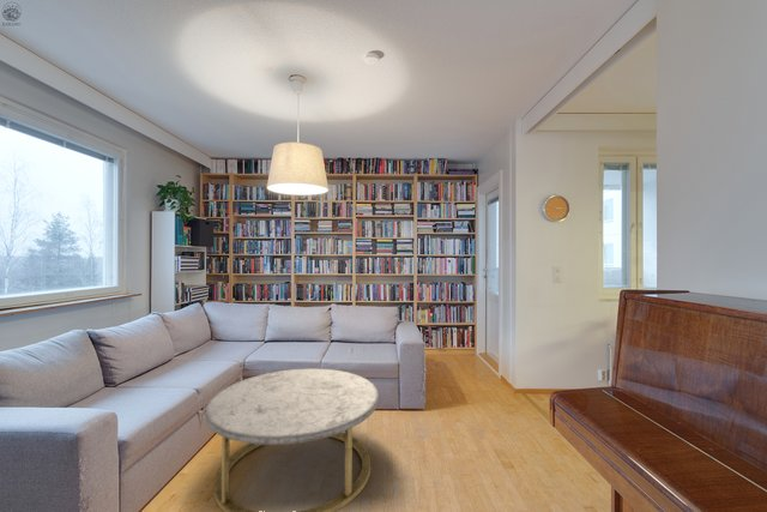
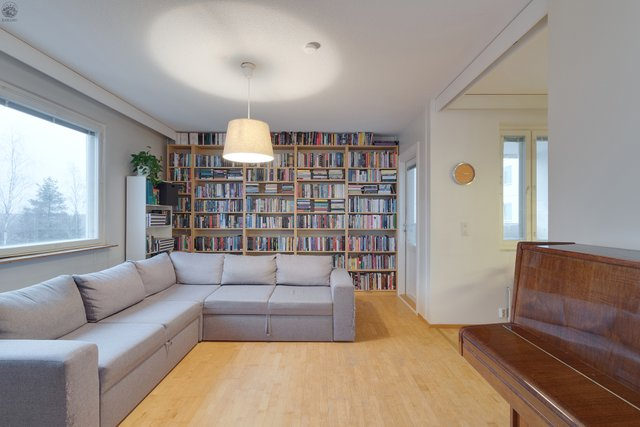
- coffee table (296, 432)
